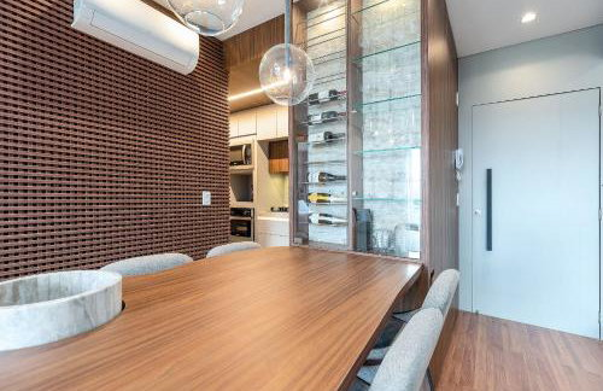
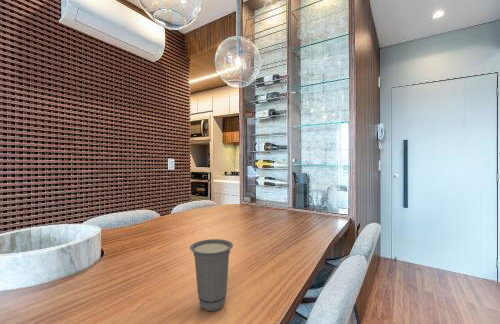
+ cup (212, 275)
